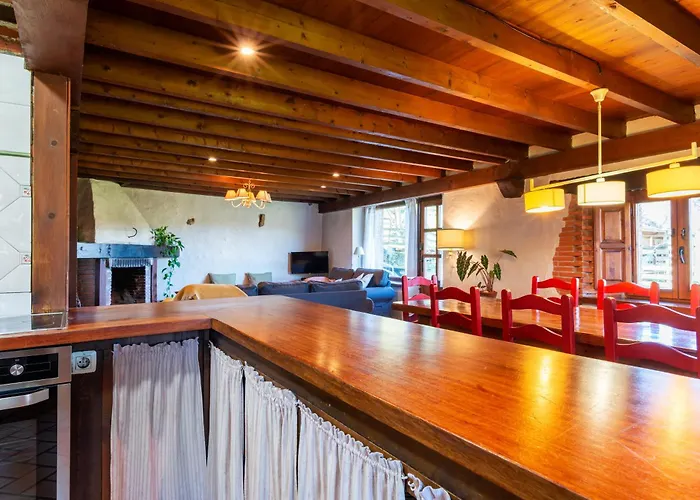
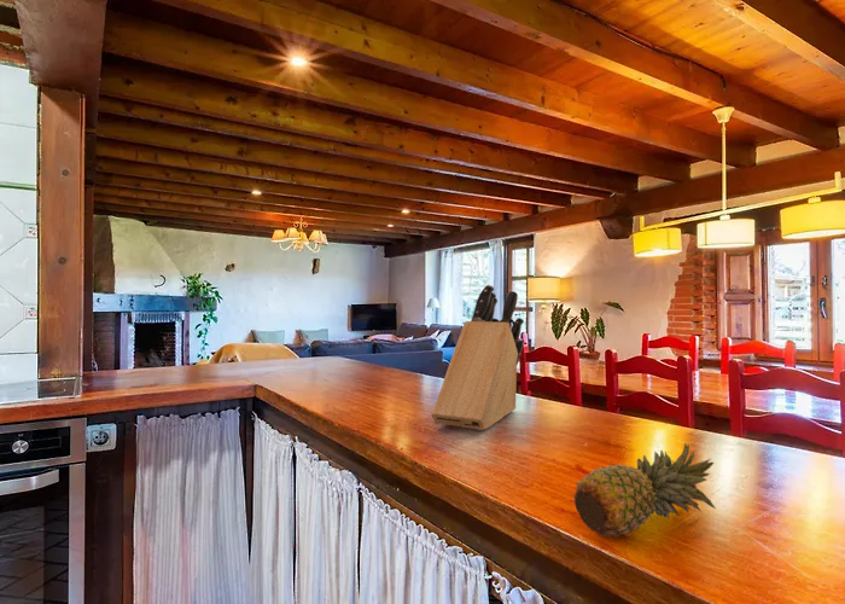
+ knife block (484, 348)
+ fruit (649, 487)
